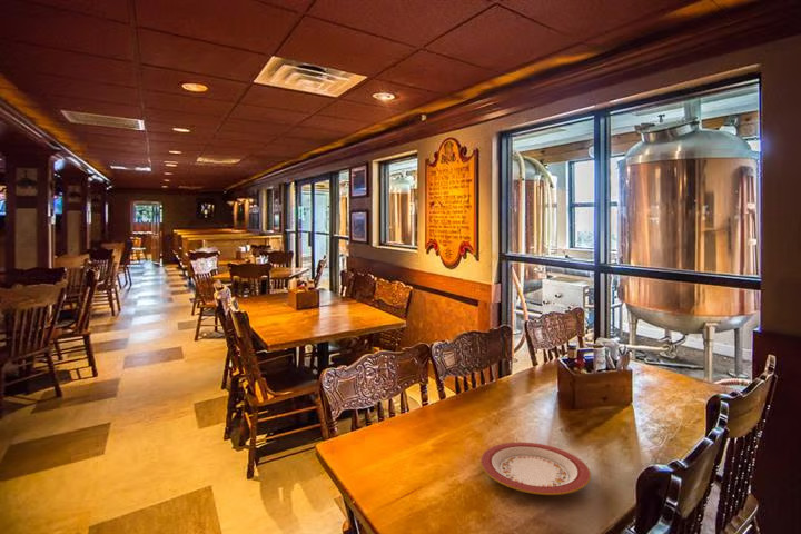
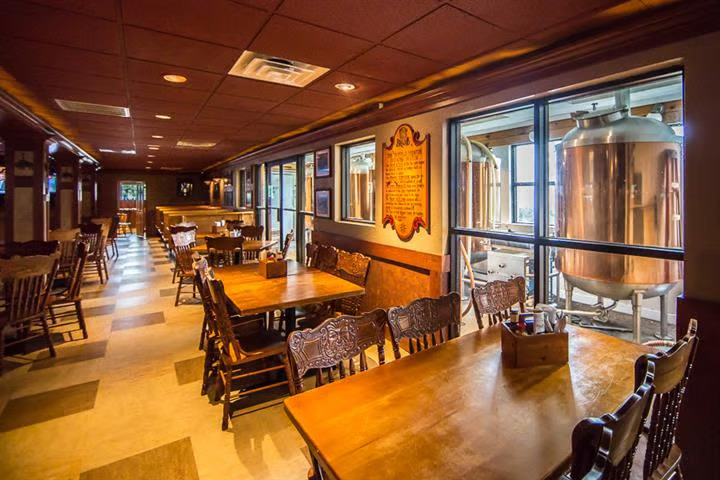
- plate (533, 468)
